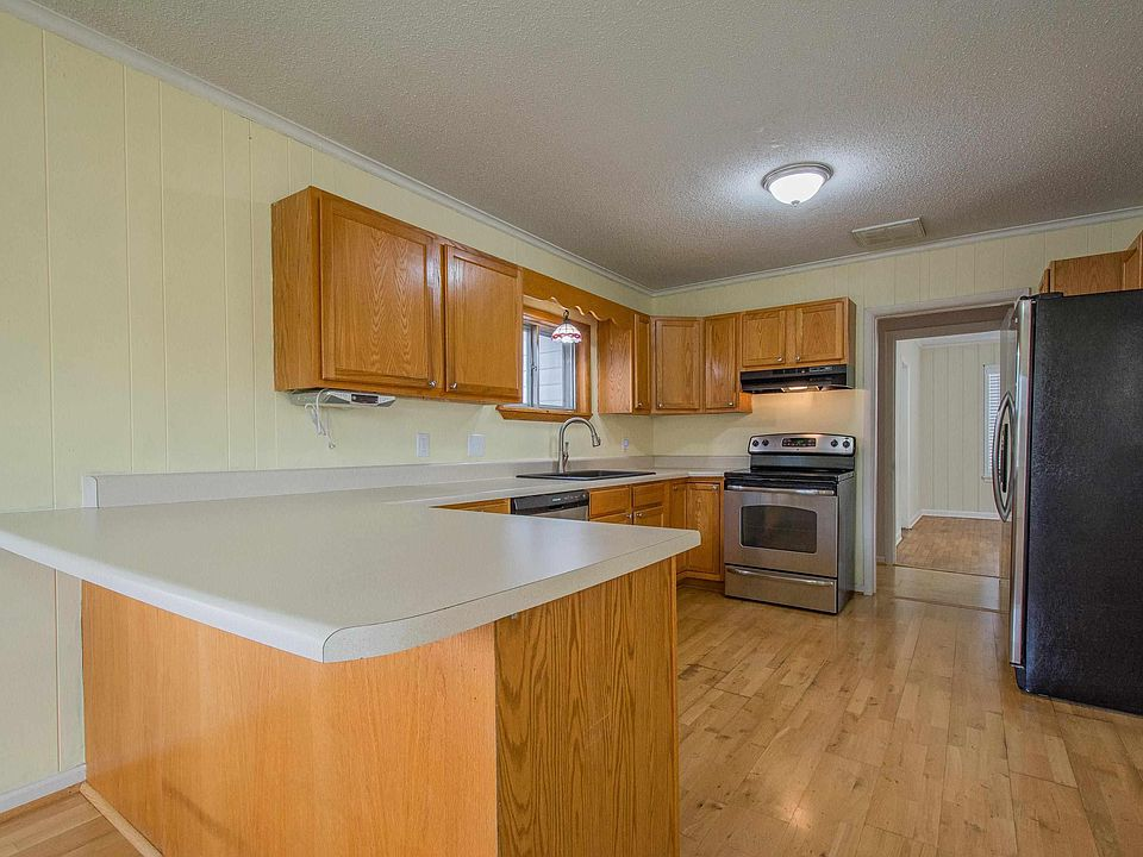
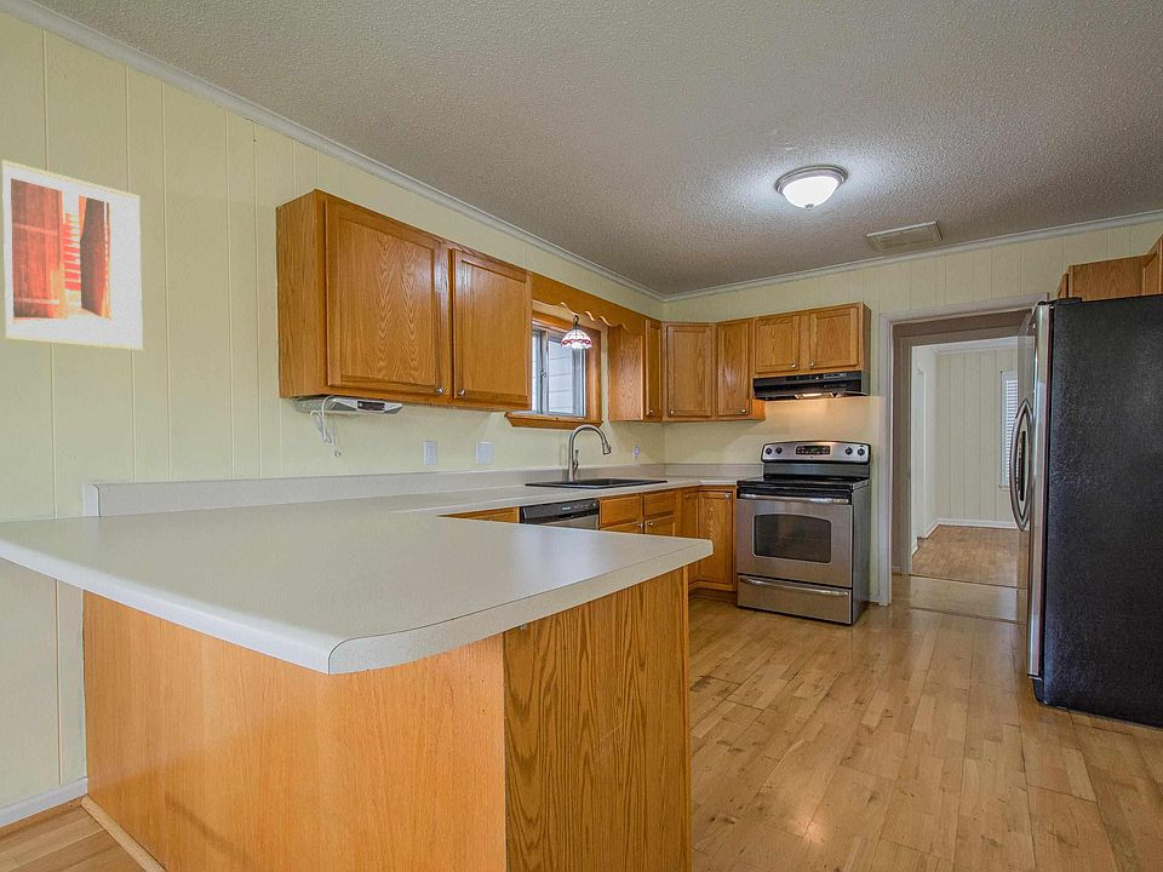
+ wall art (76, 262)
